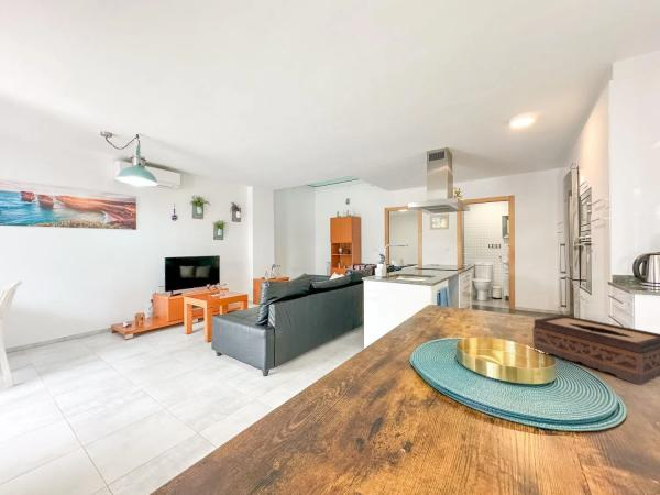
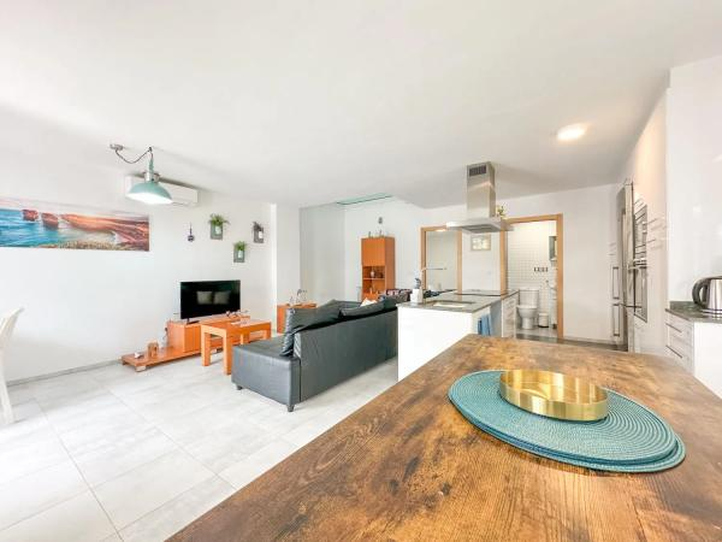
- tissue box (595, 343)
